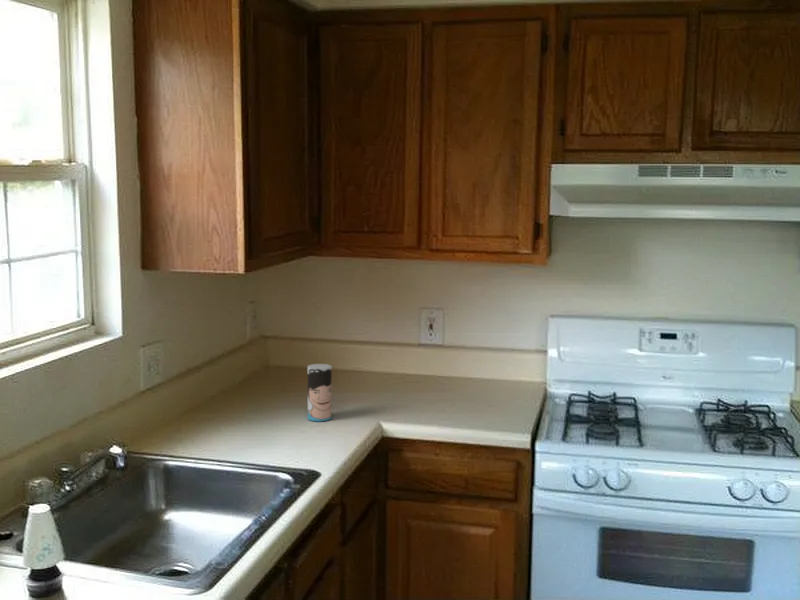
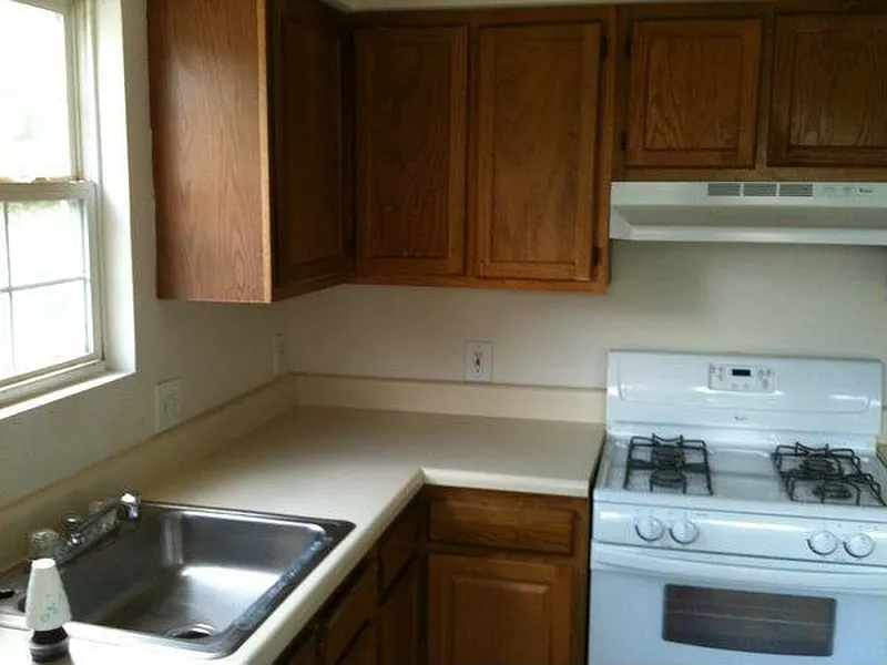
- cup (319, 392)
